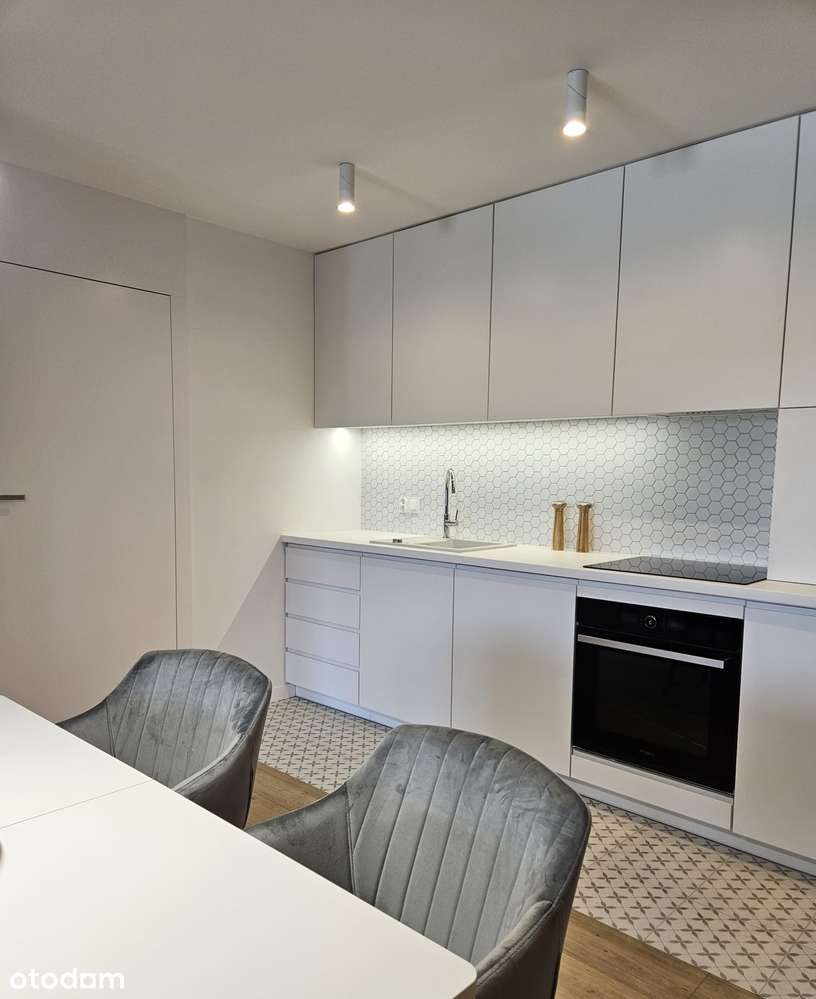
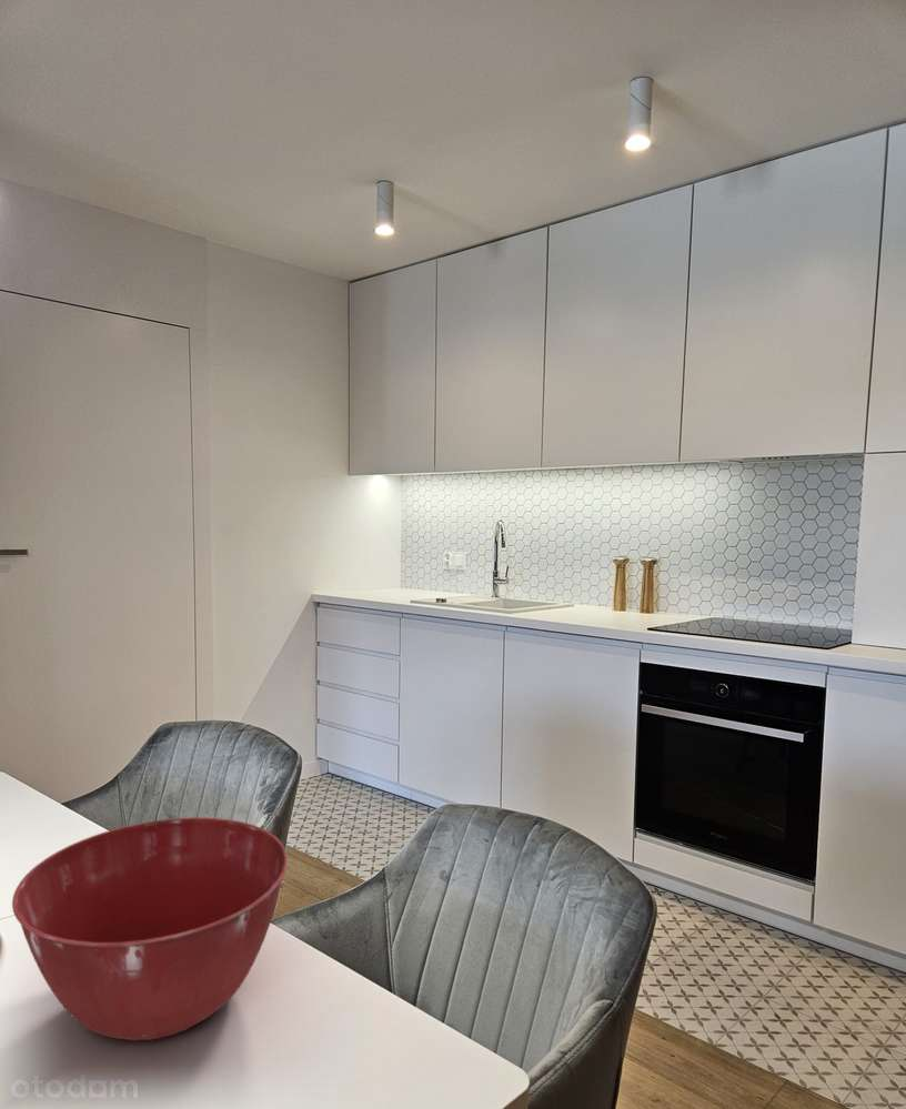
+ mixing bowl (158, 934)
